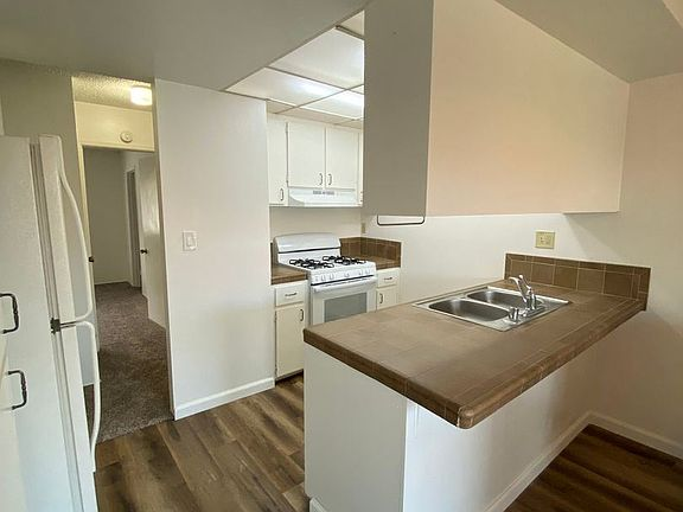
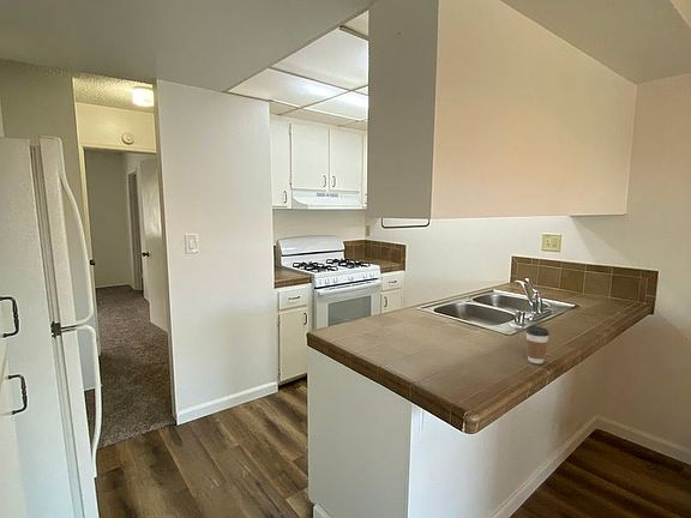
+ coffee cup (536, 344)
